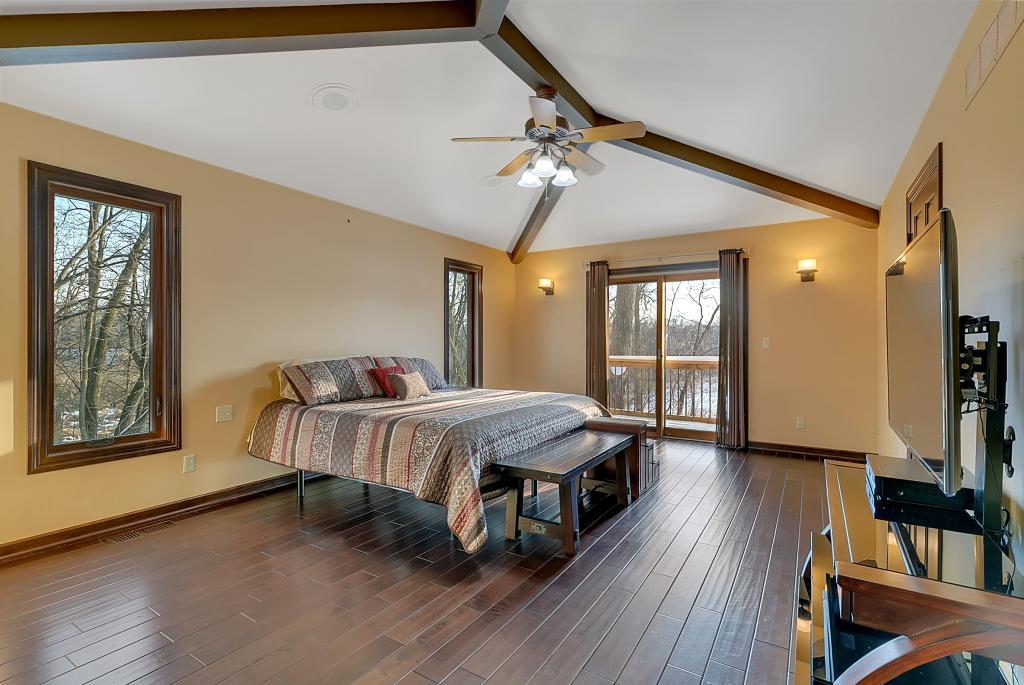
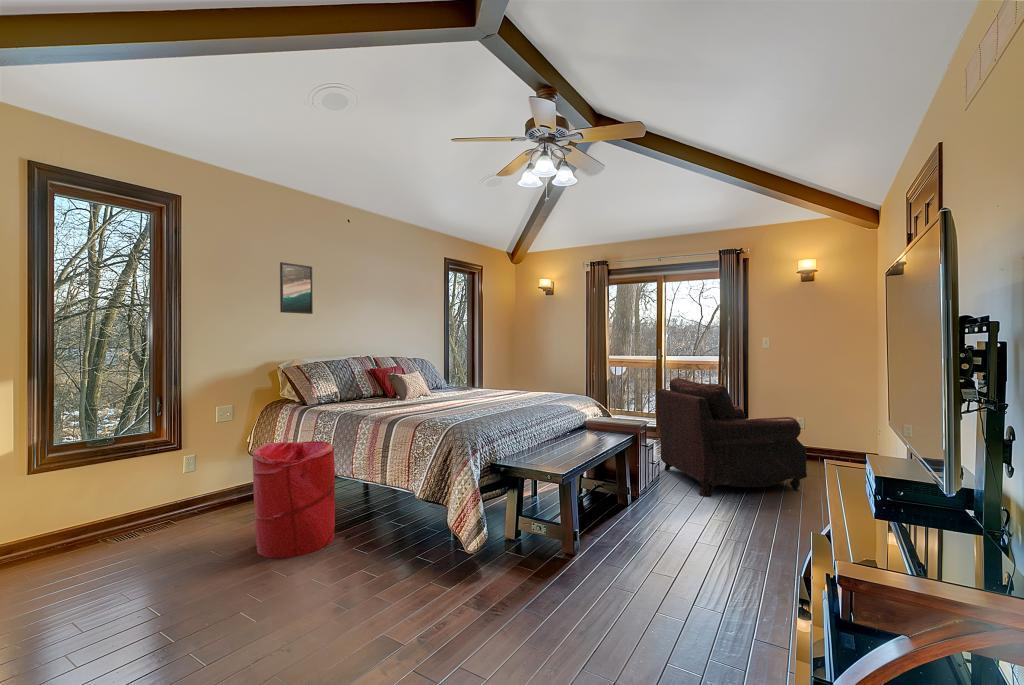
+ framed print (296, 288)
+ leather (727, 430)
+ laundry hamper (295, 494)
